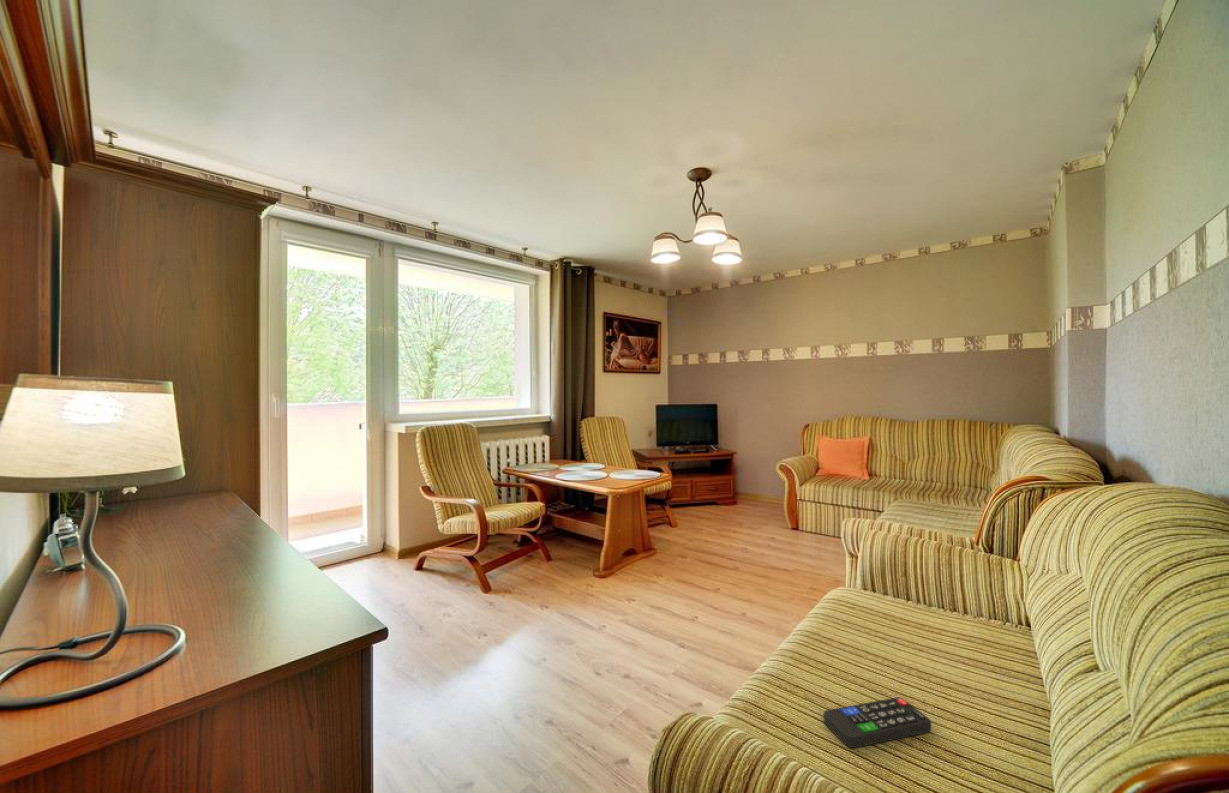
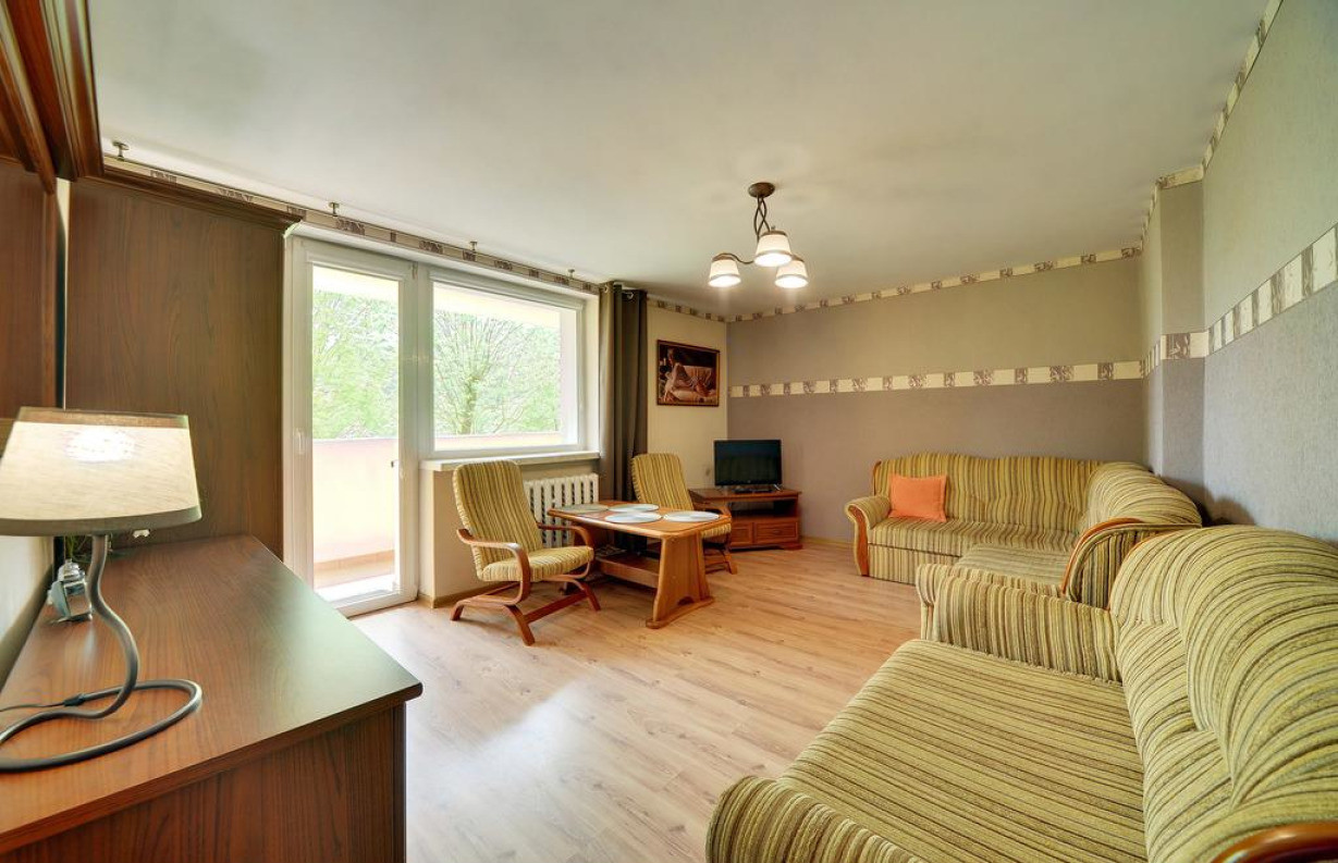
- remote control (876, 720)
